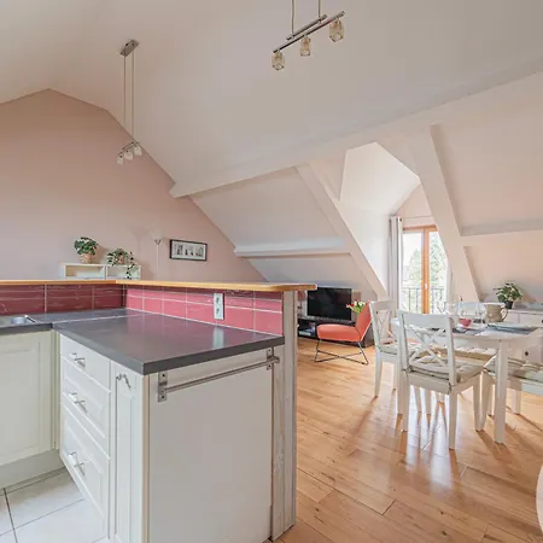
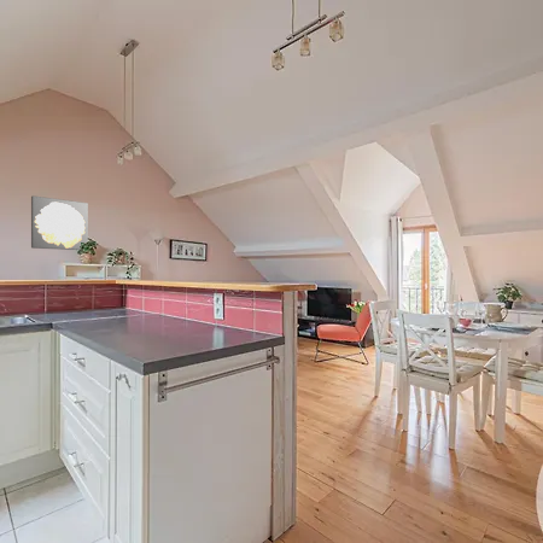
+ wall art (60, 224)
